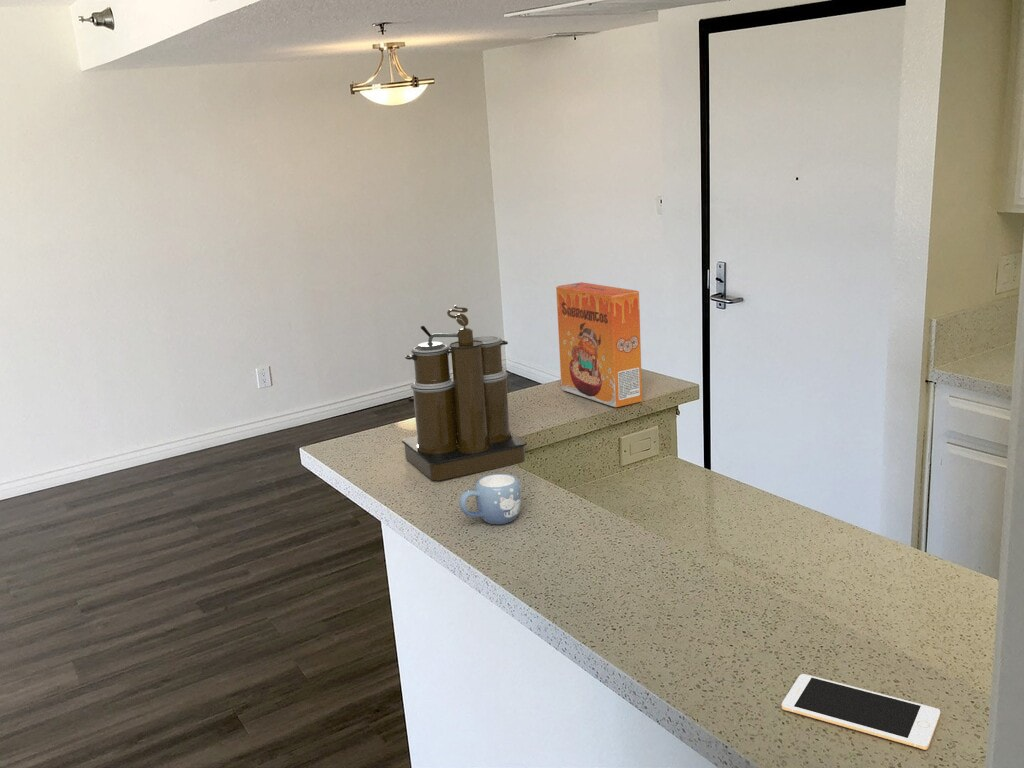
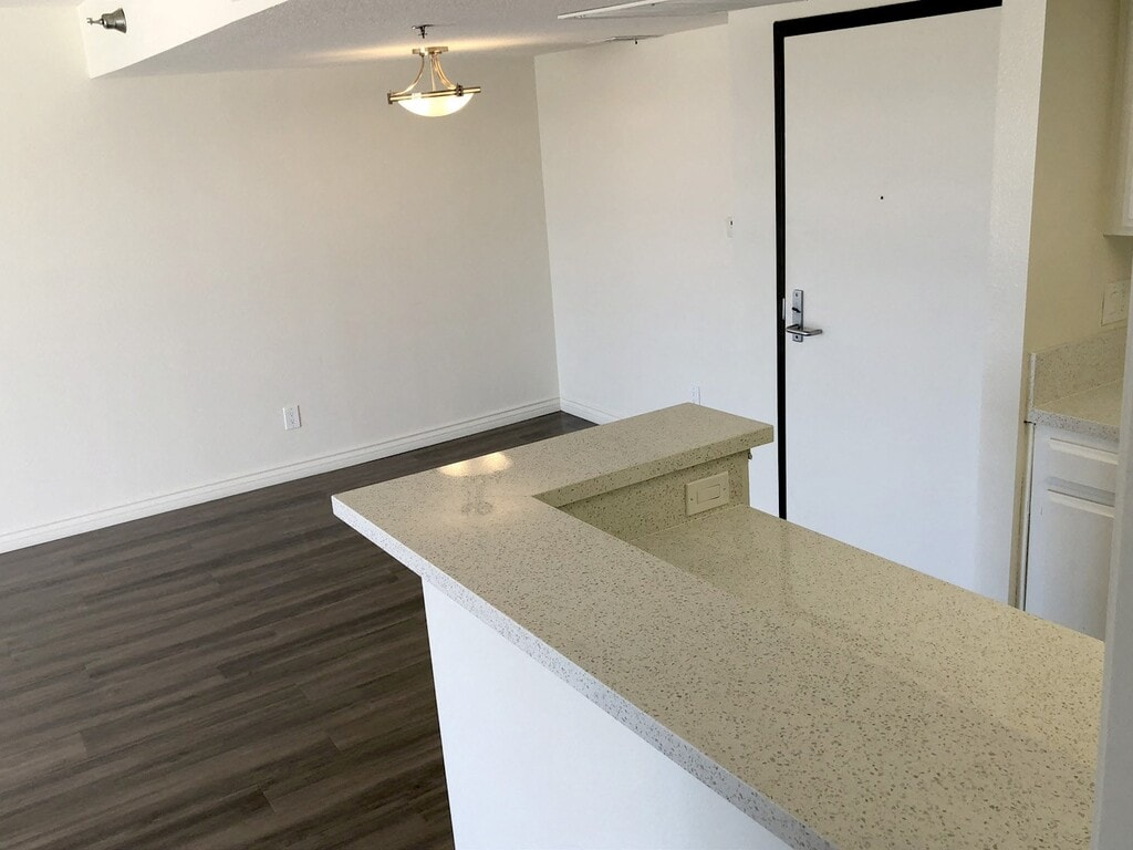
- cell phone (859, 709)
- coffee maker (458, 381)
- mug (490, 502)
- cereal box (598, 342)
